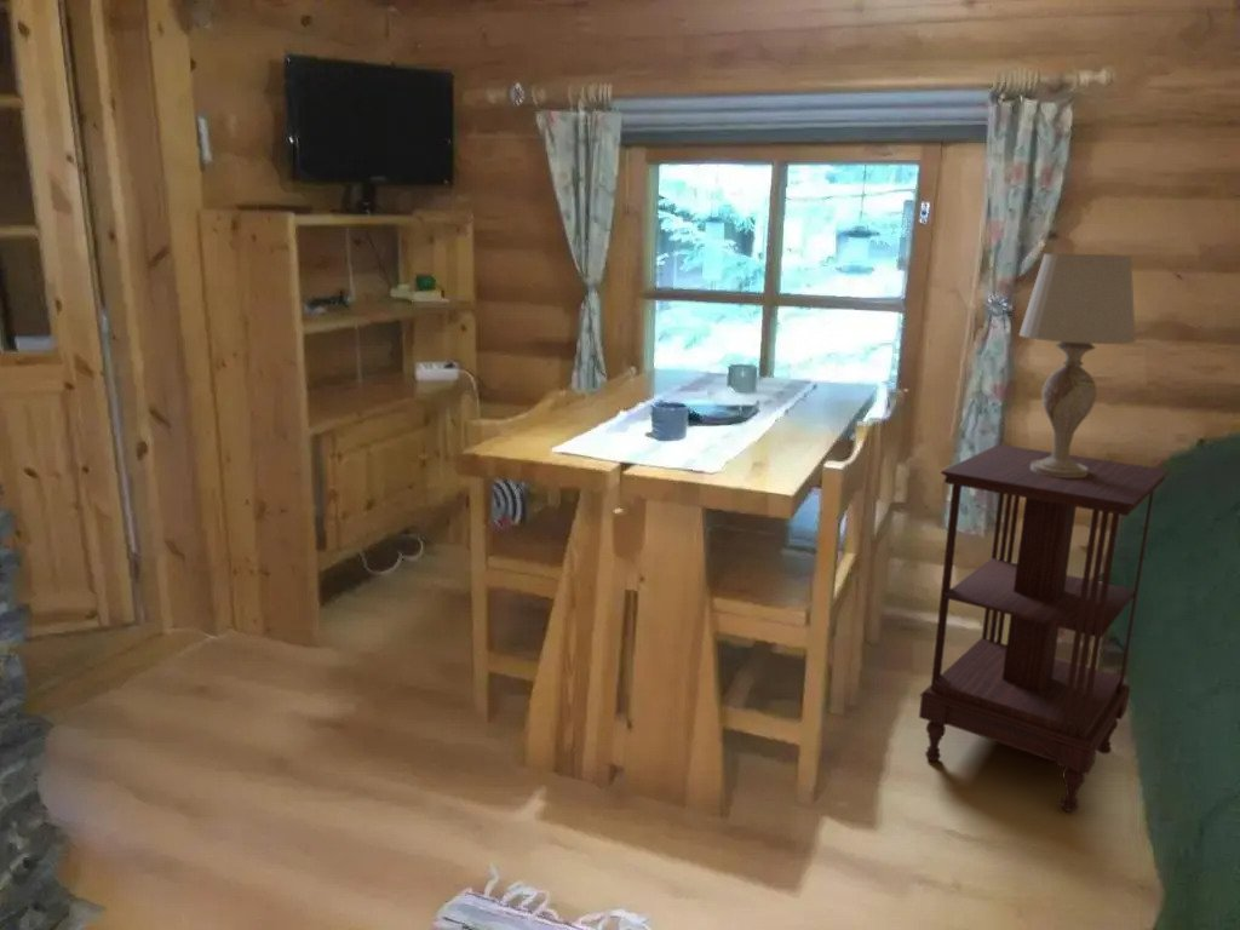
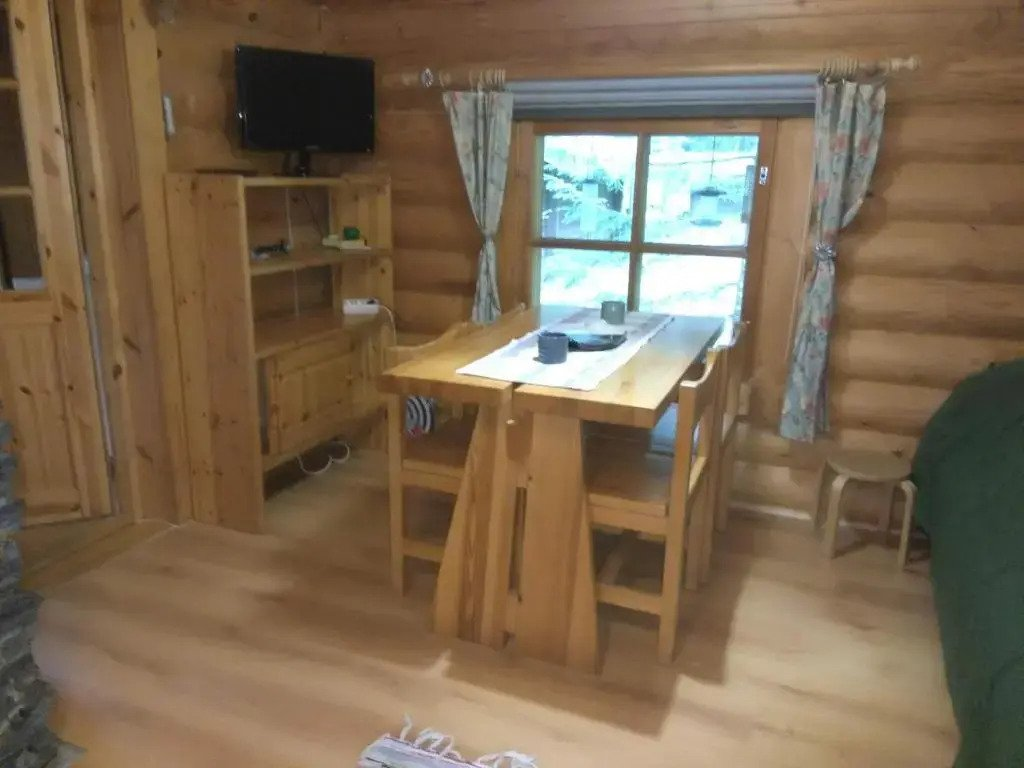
- side table (1037, 618)
- table lamp (1072, 364)
